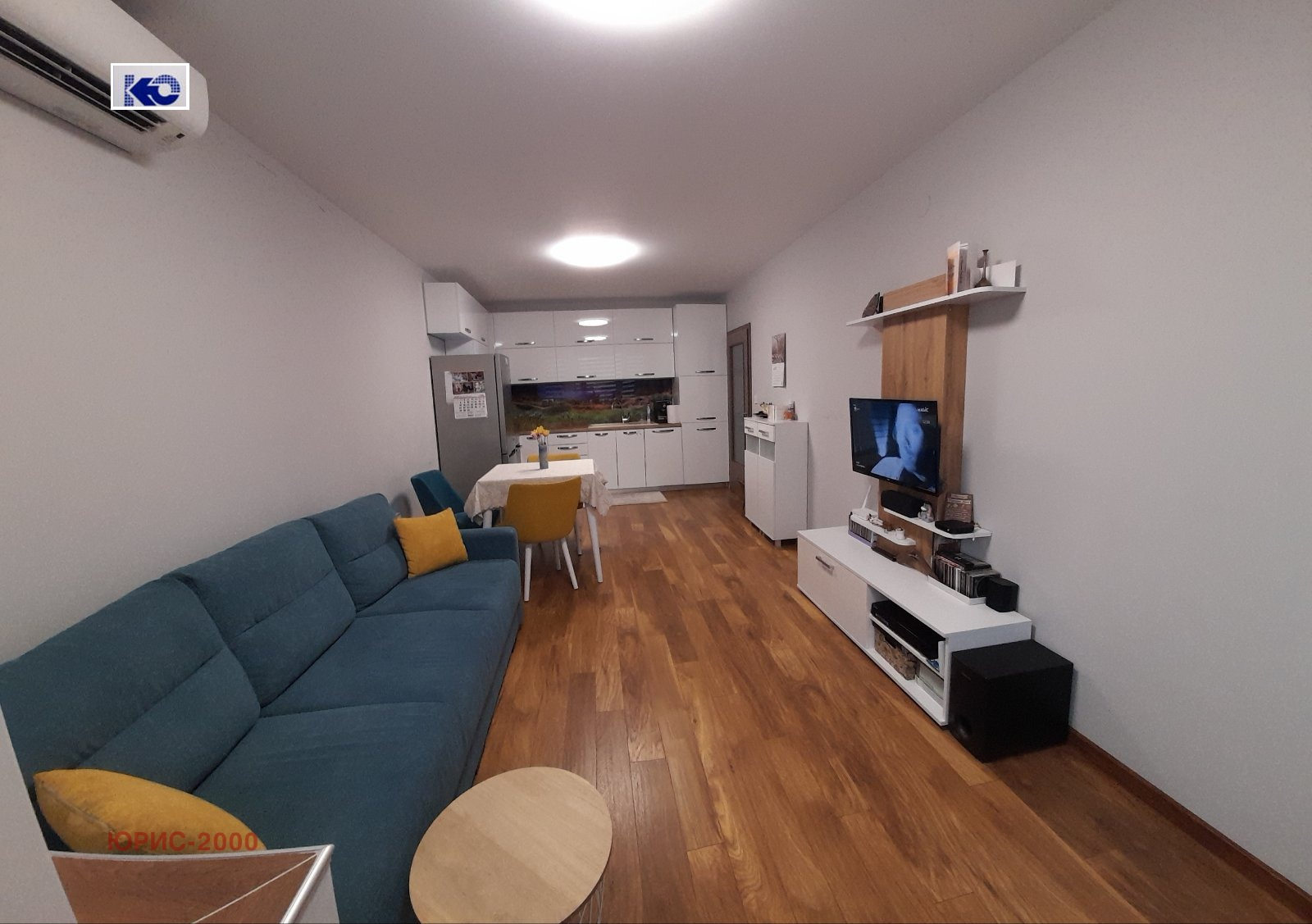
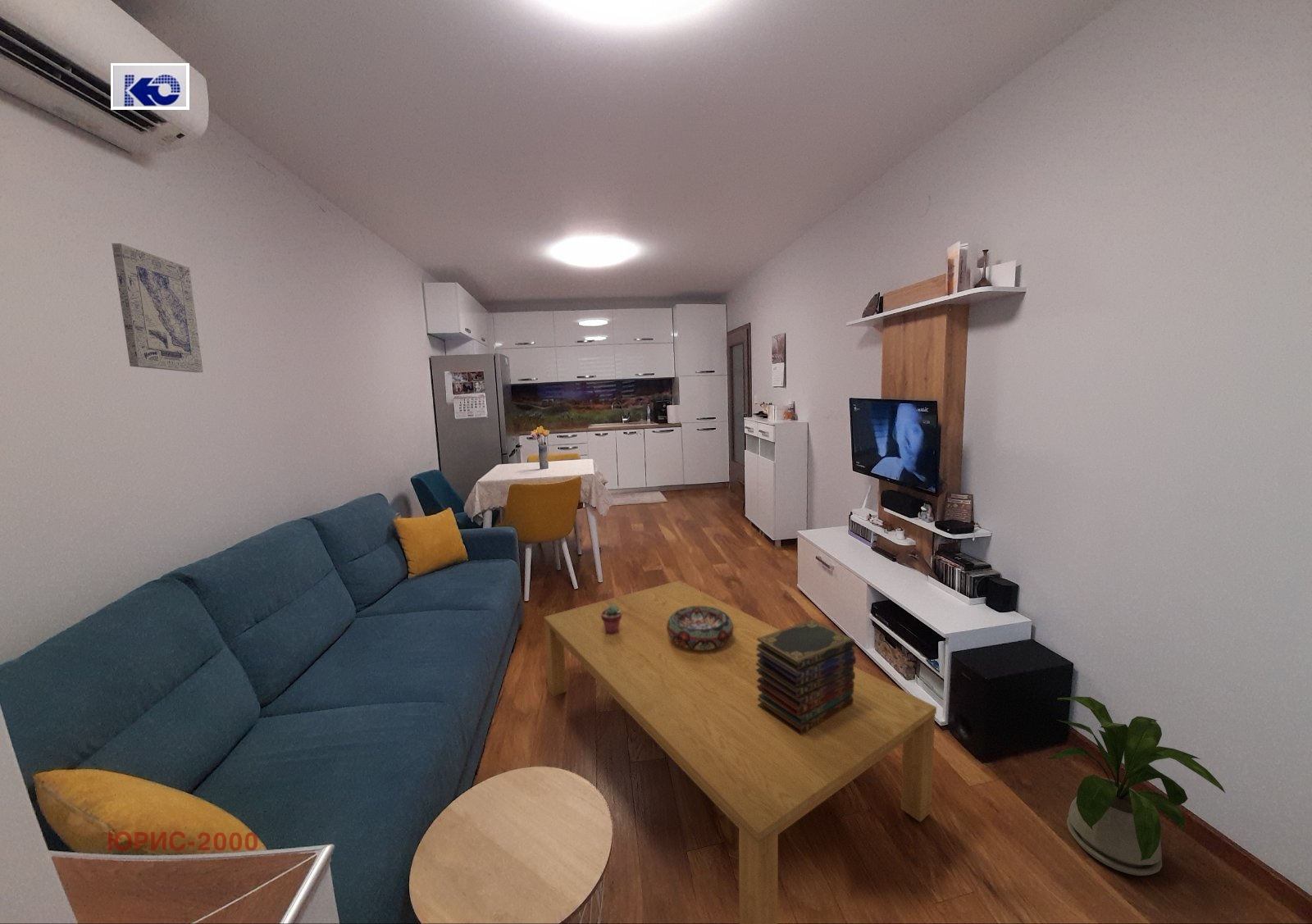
+ potted succulent (612, 617)
+ book stack (804, 671)
+ wall art (162, 313)
+ coffee table (702, 697)
+ decorative bowl (699, 626)
+ house plant (1136, 778)
